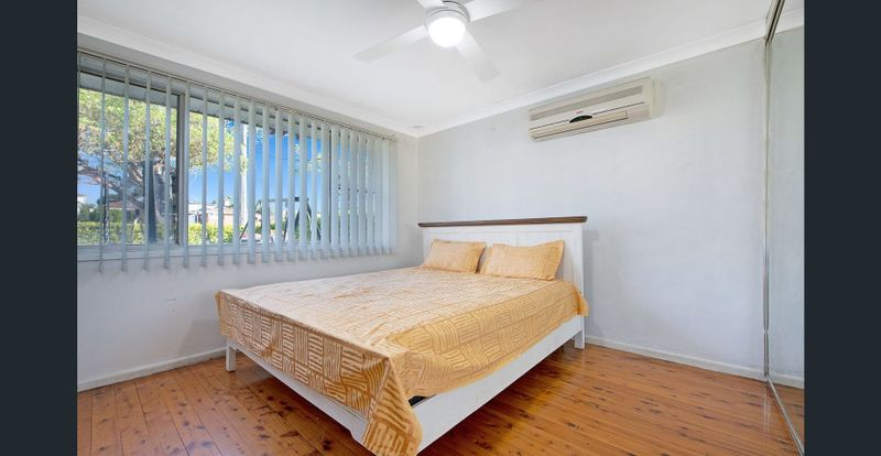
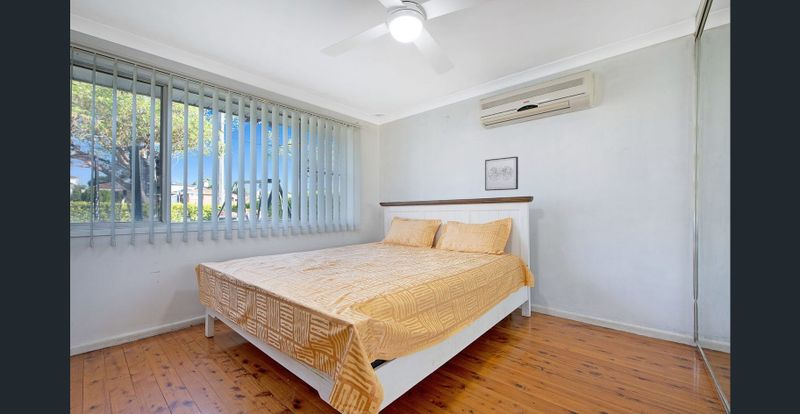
+ wall art (501, 174)
